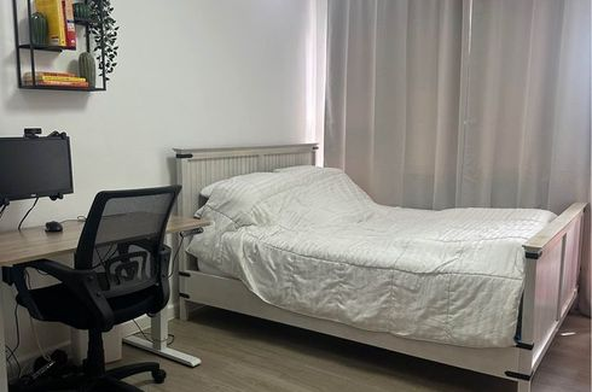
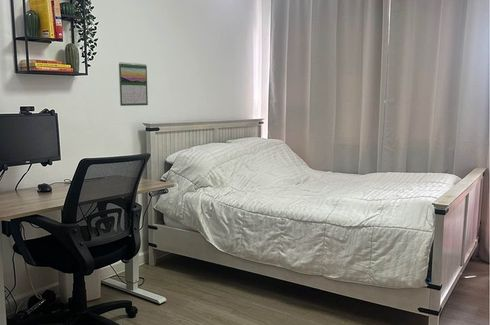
+ calendar (133, 84)
